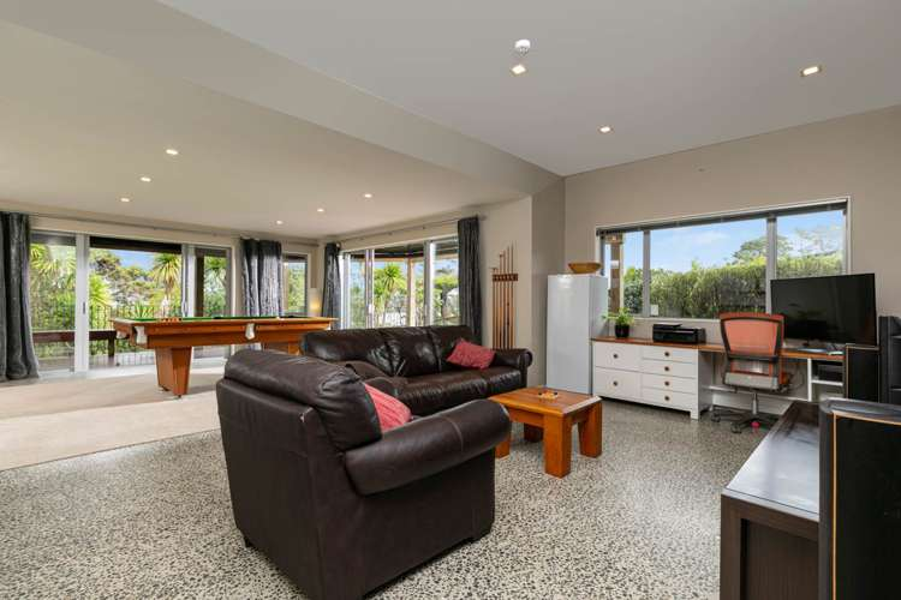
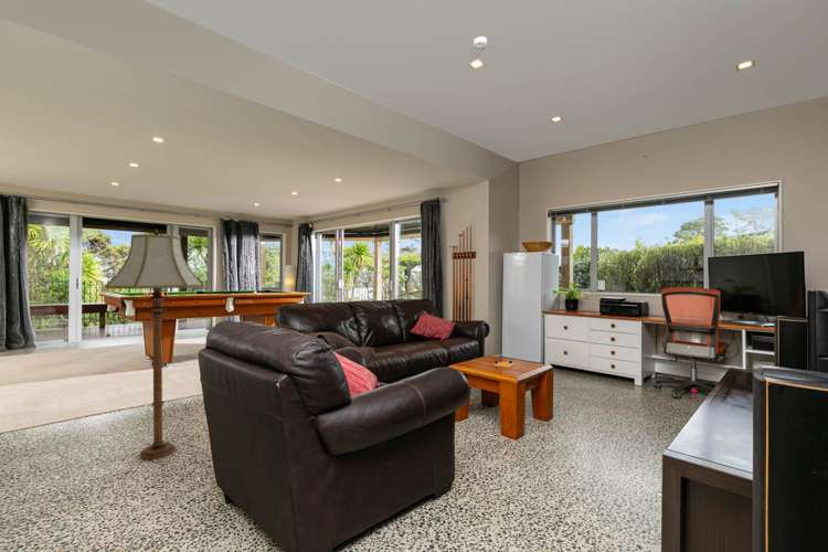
+ floor lamp (157, 340)
